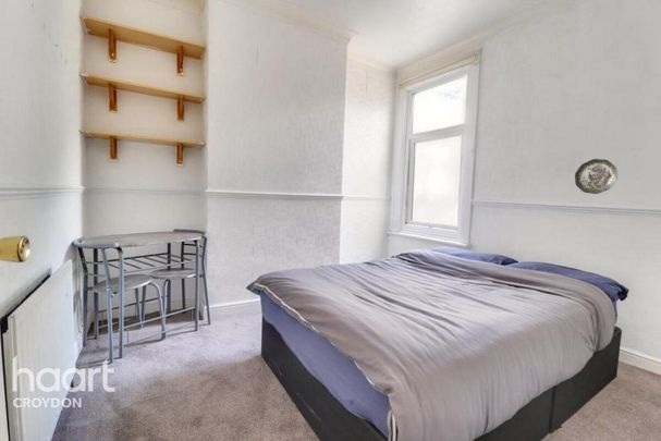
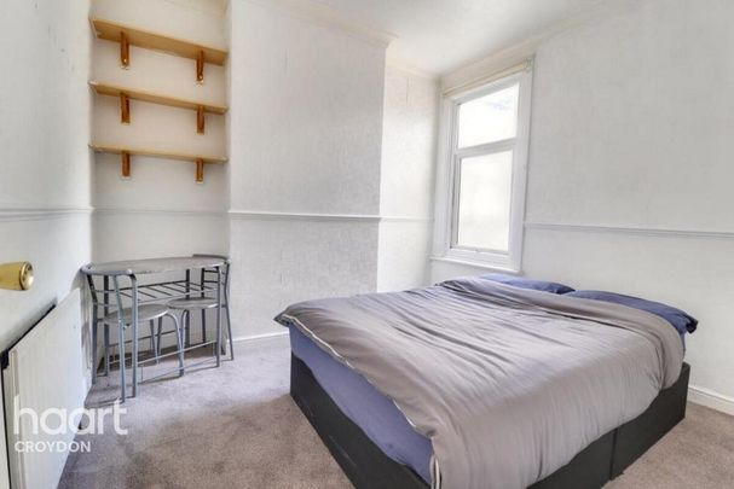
- decorative plate (596, 176)
